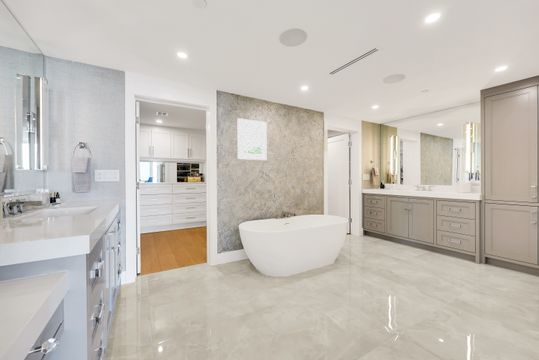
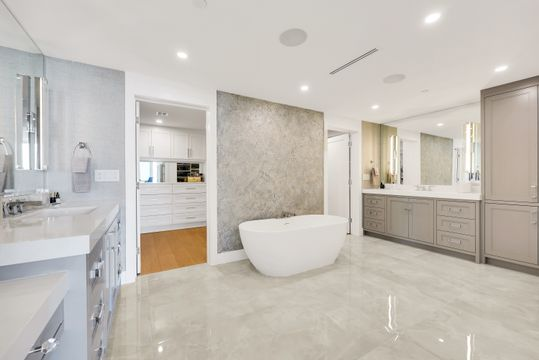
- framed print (252, 139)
